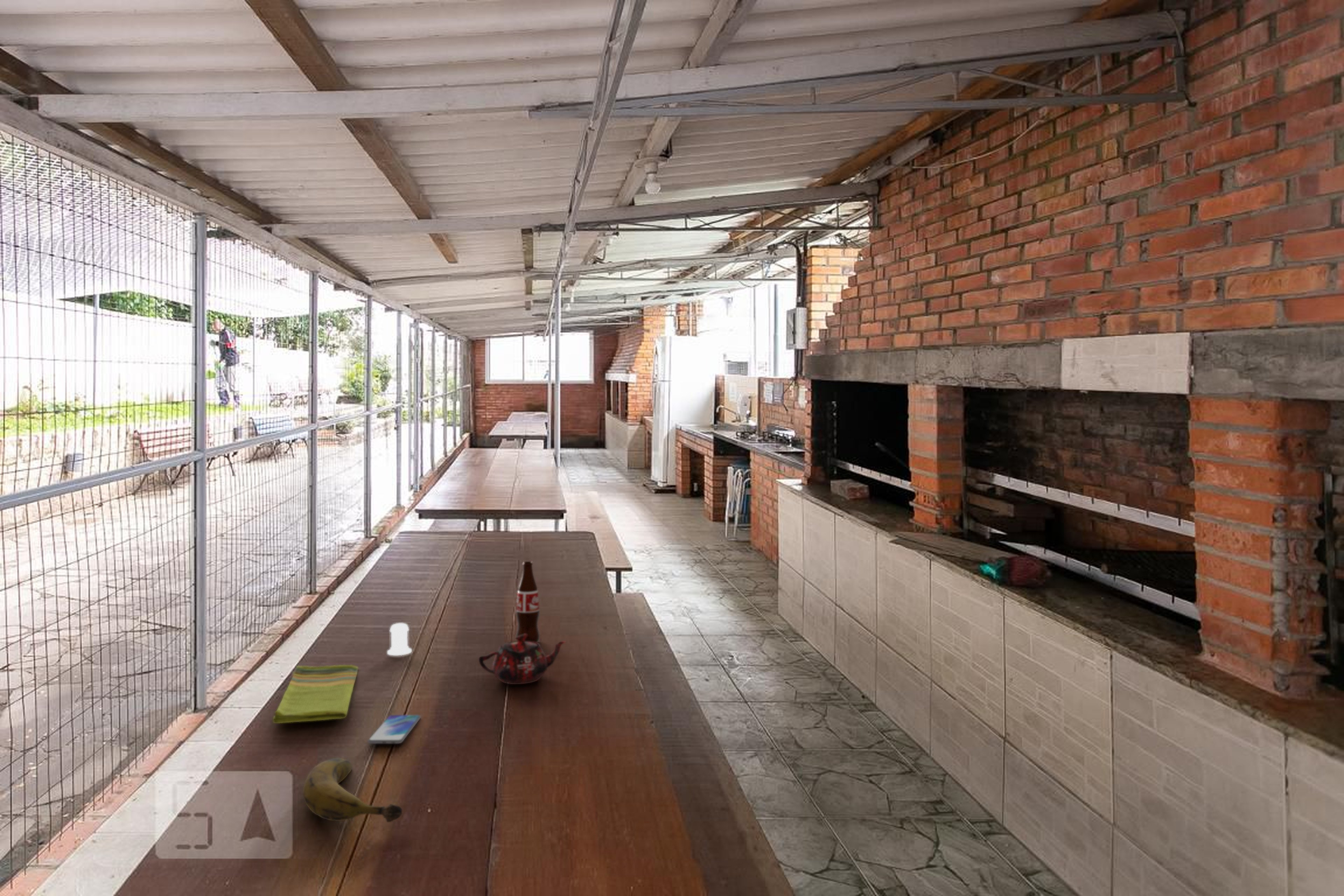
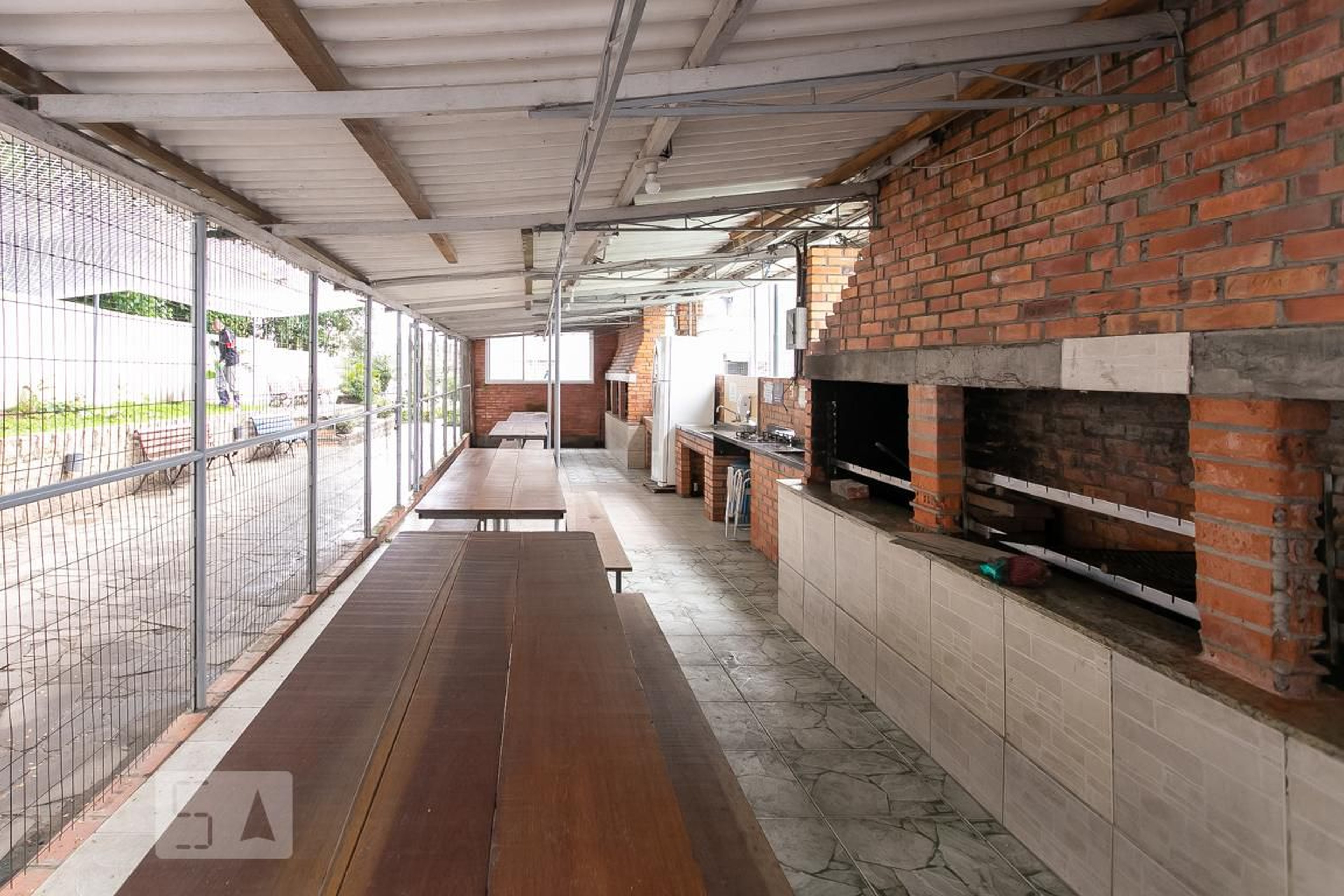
- bottle (528, 602)
- teapot (523, 656)
- smartphone (395, 729)
- salt shaker (399, 638)
- banana (353, 794)
- dish towel (319, 690)
